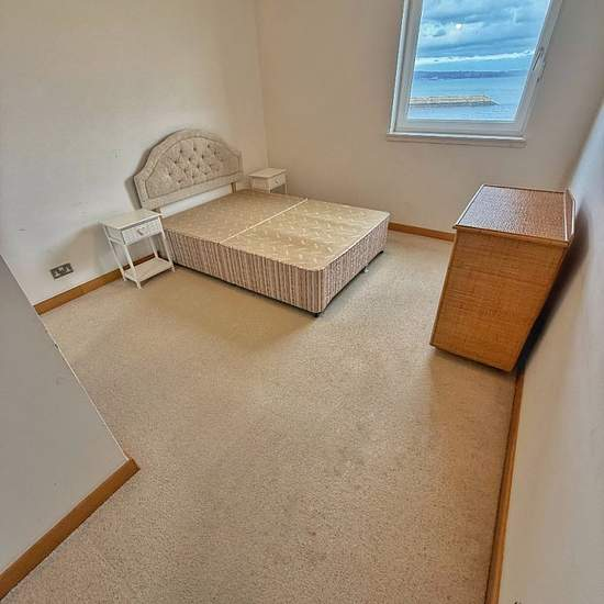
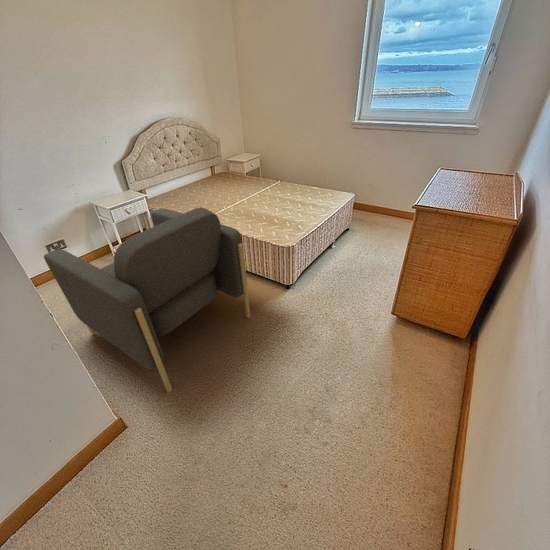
+ armchair (154, 274)
